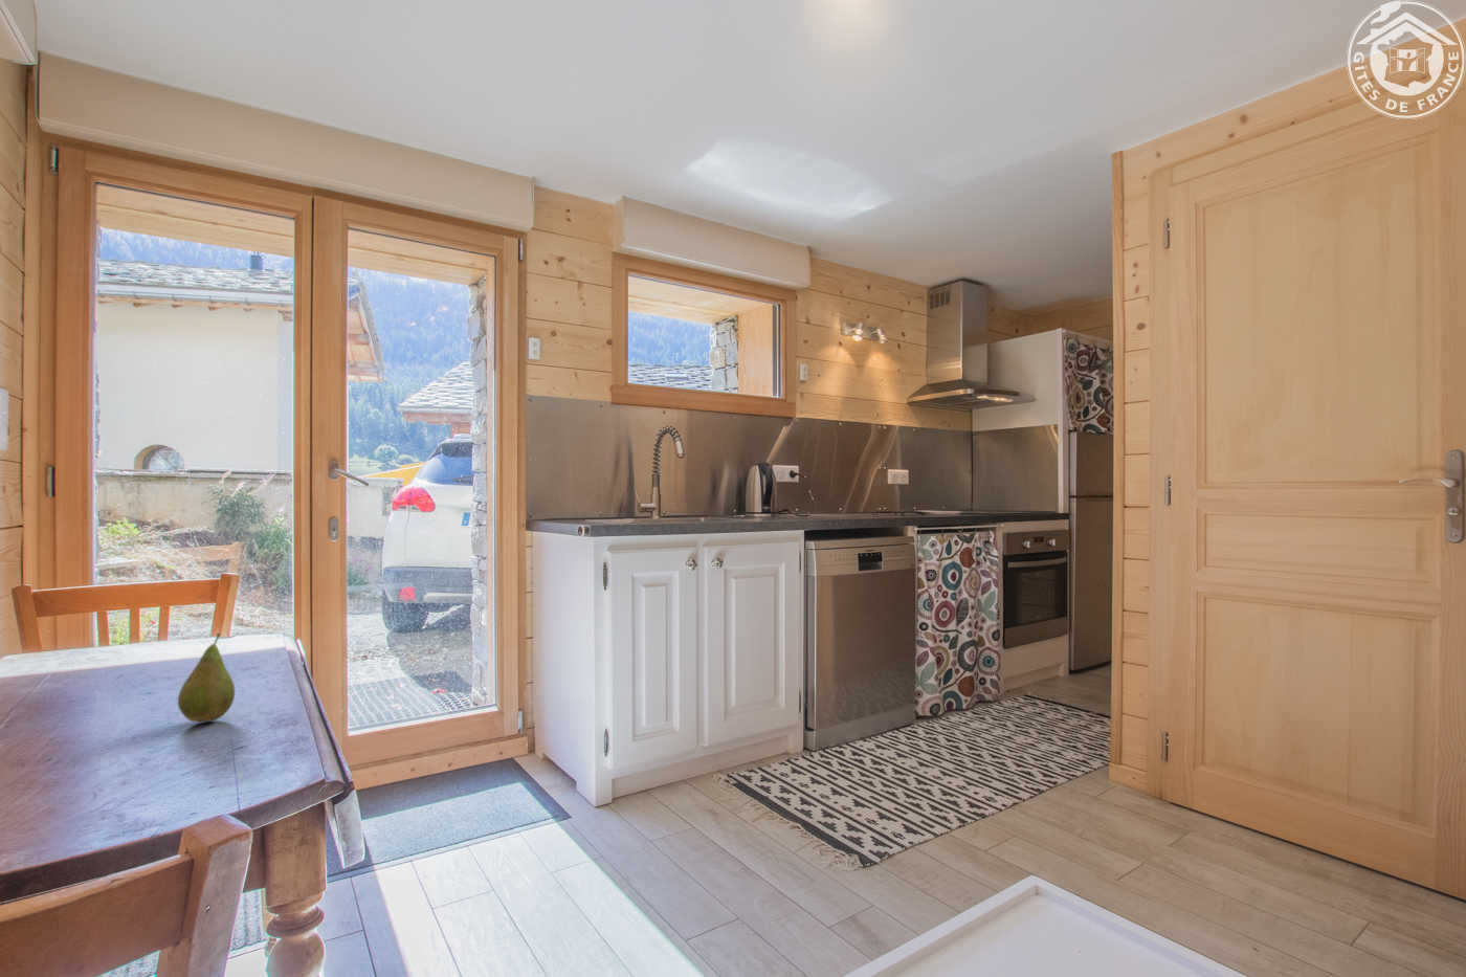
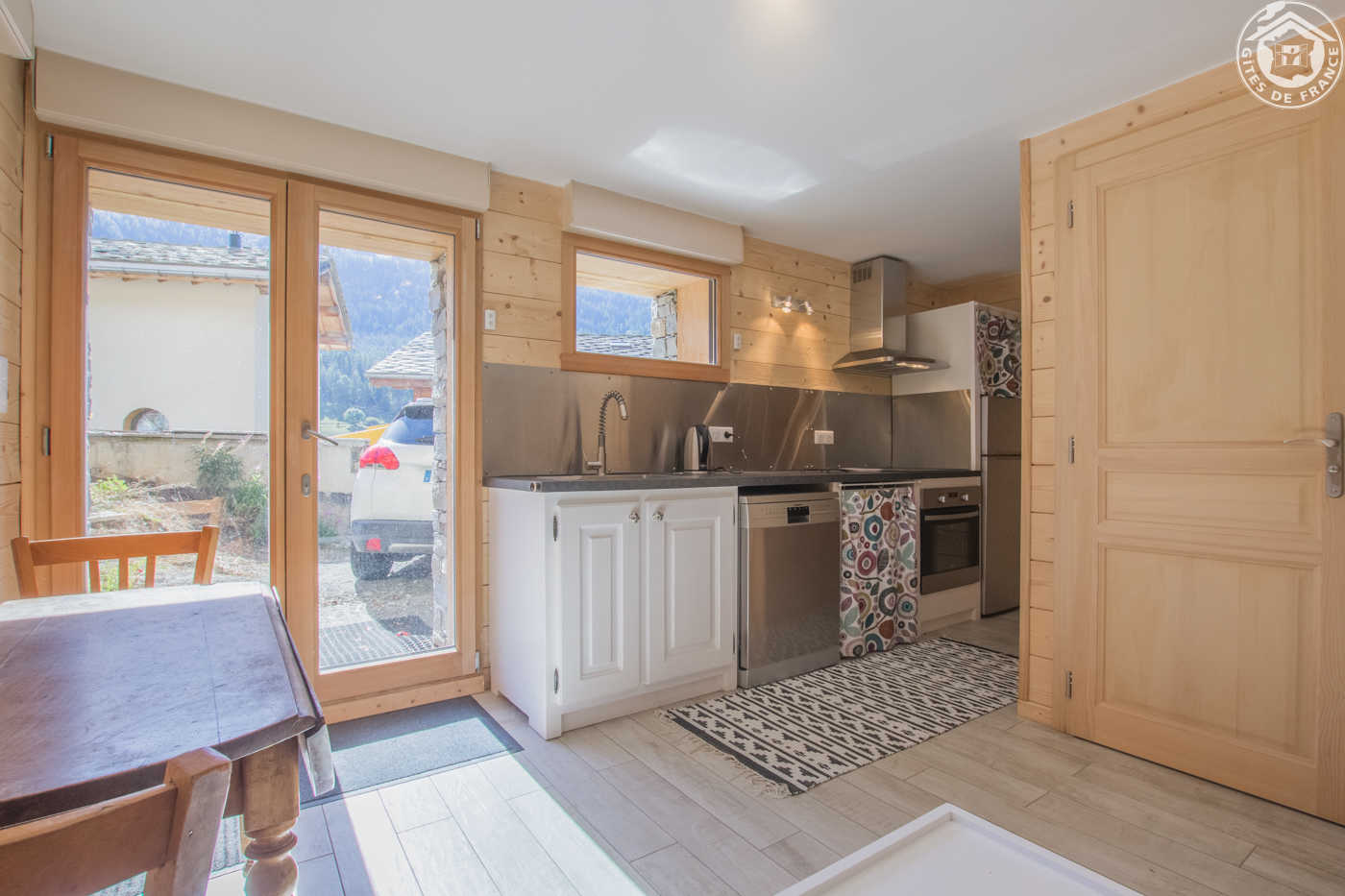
- fruit (206, 677)
